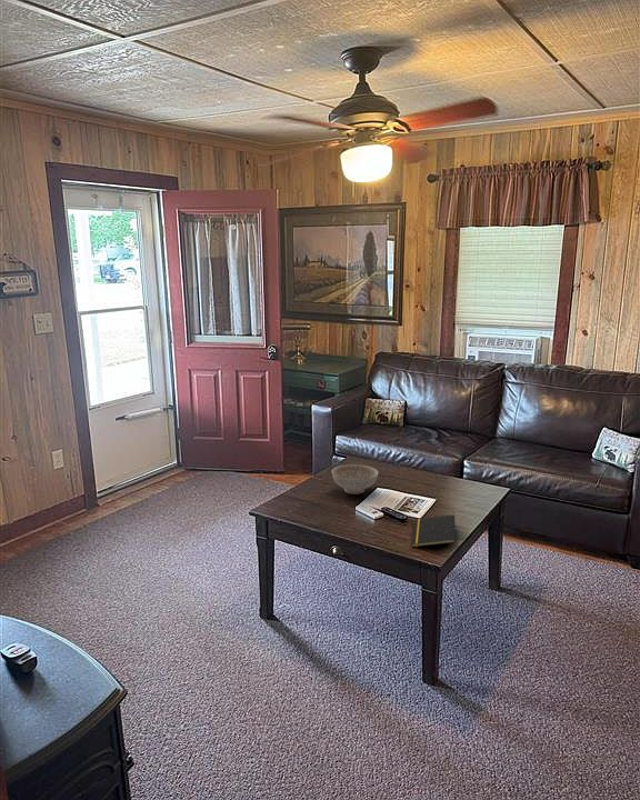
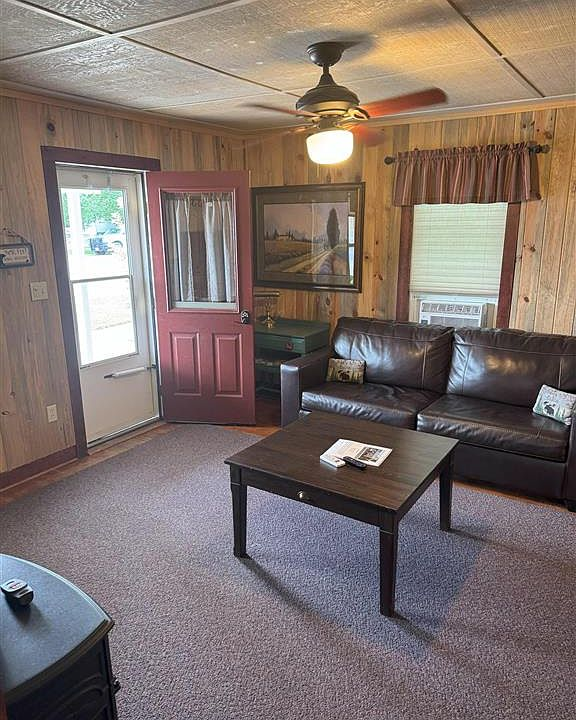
- notepad (433, 530)
- decorative bowl (354, 480)
